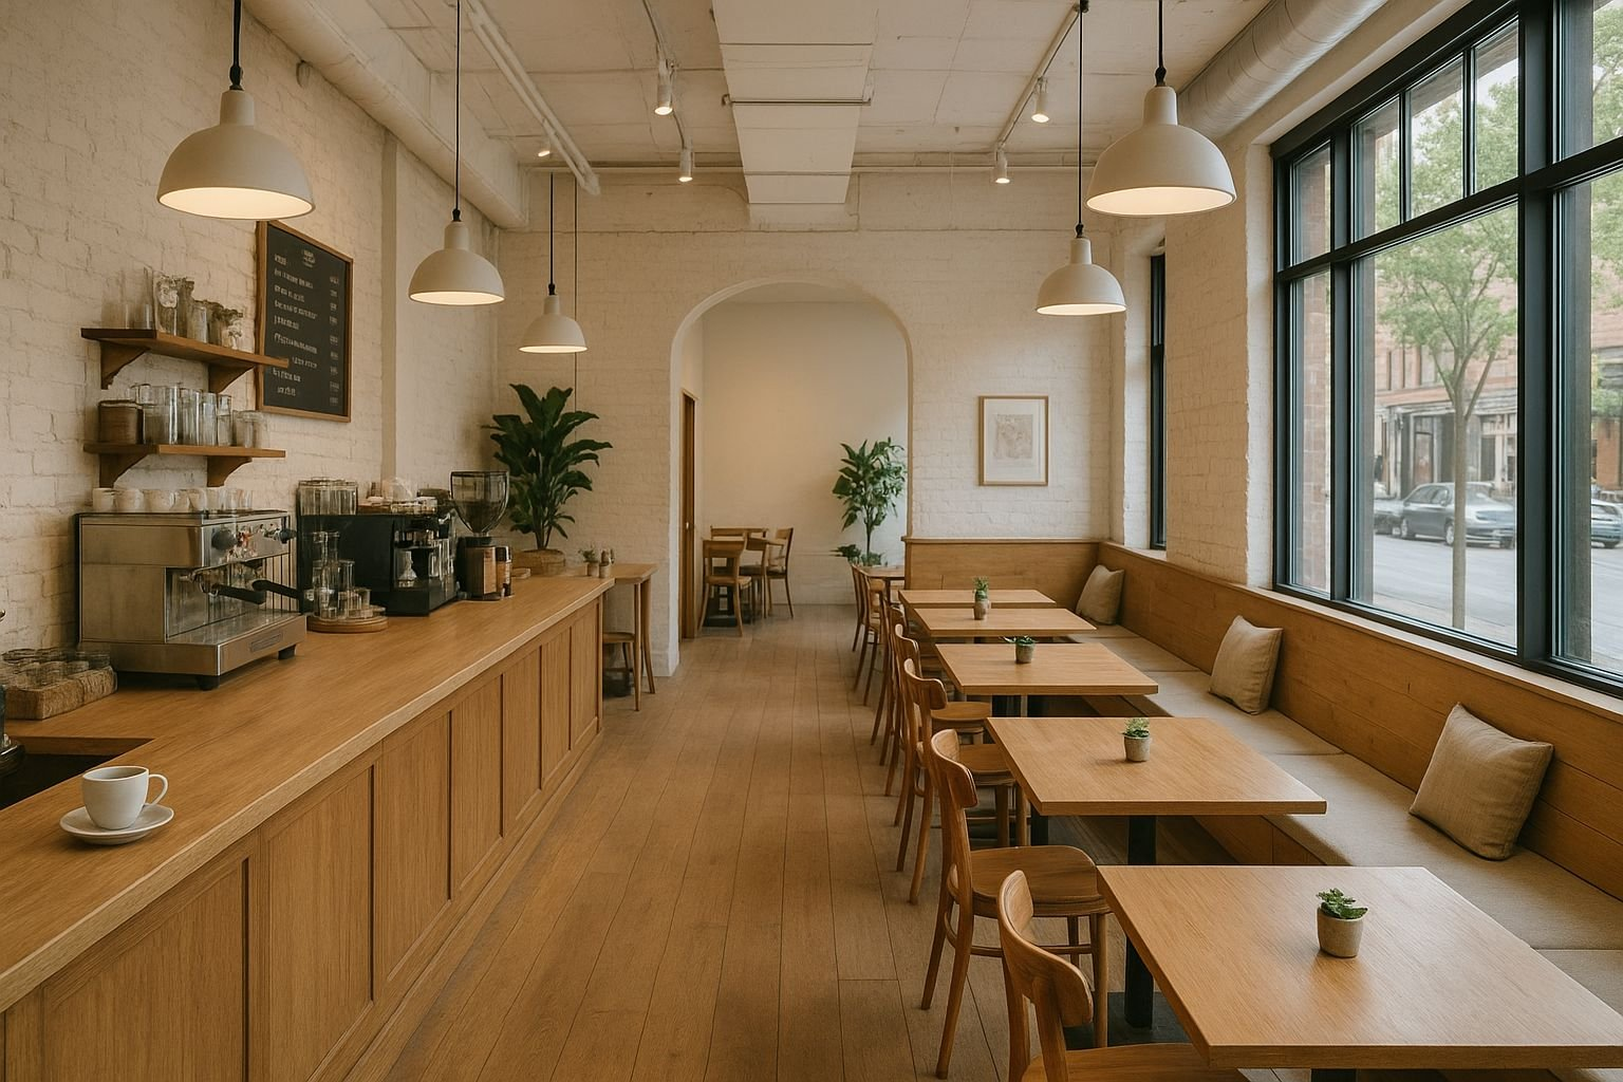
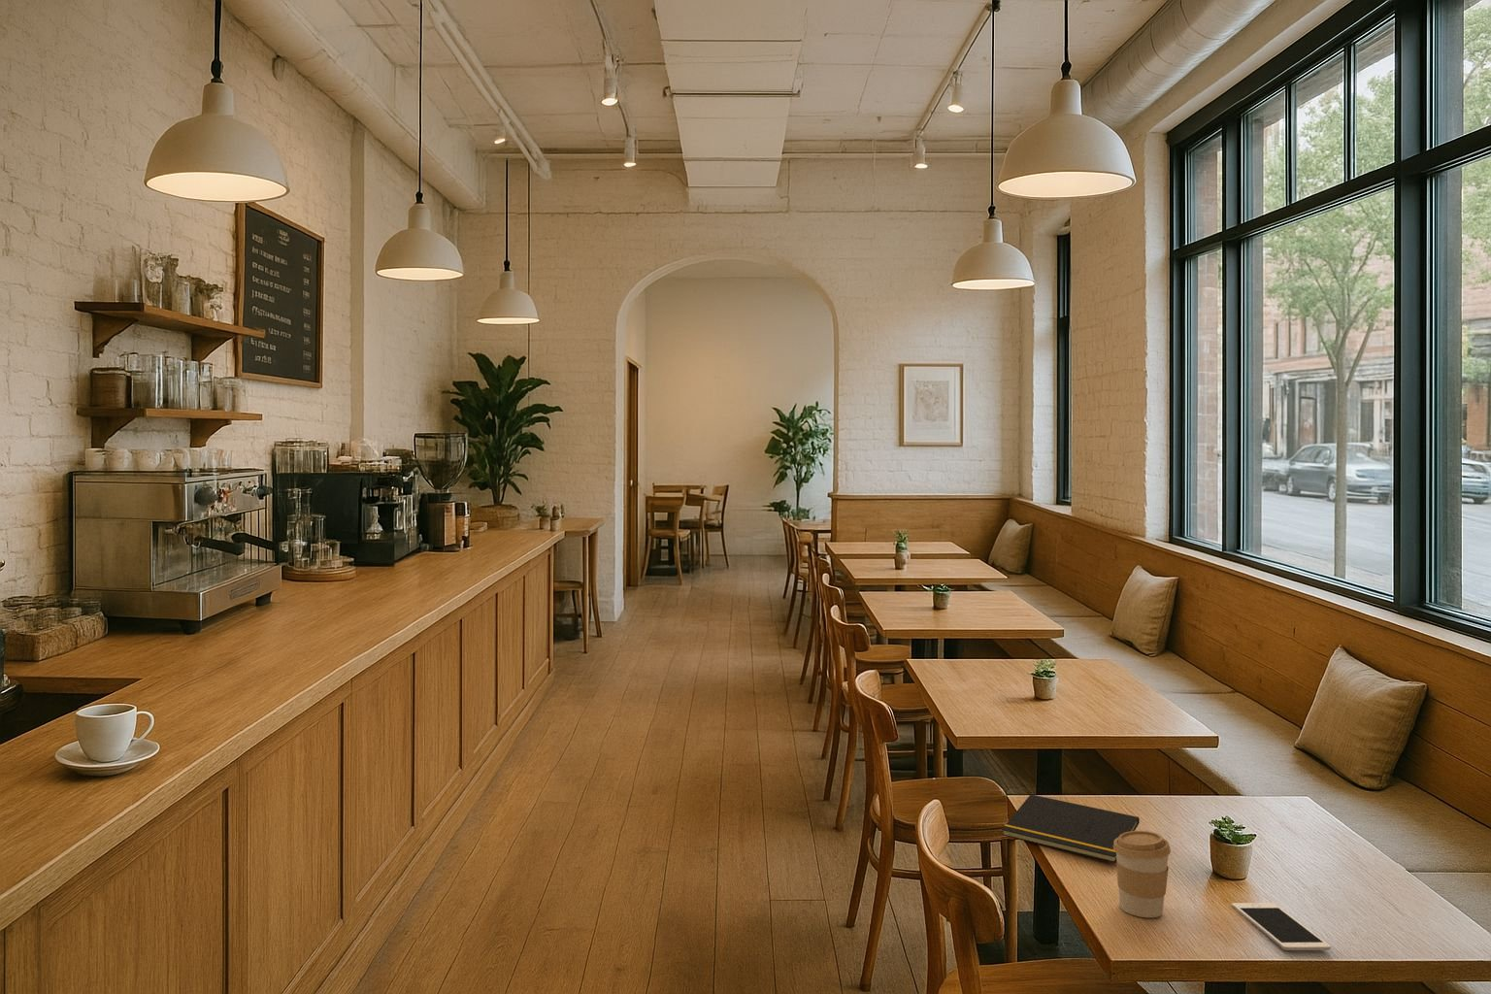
+ coffee cup (1140, 872)
+ notepad (1069, 826)
+ cell phone (1278, 925)
